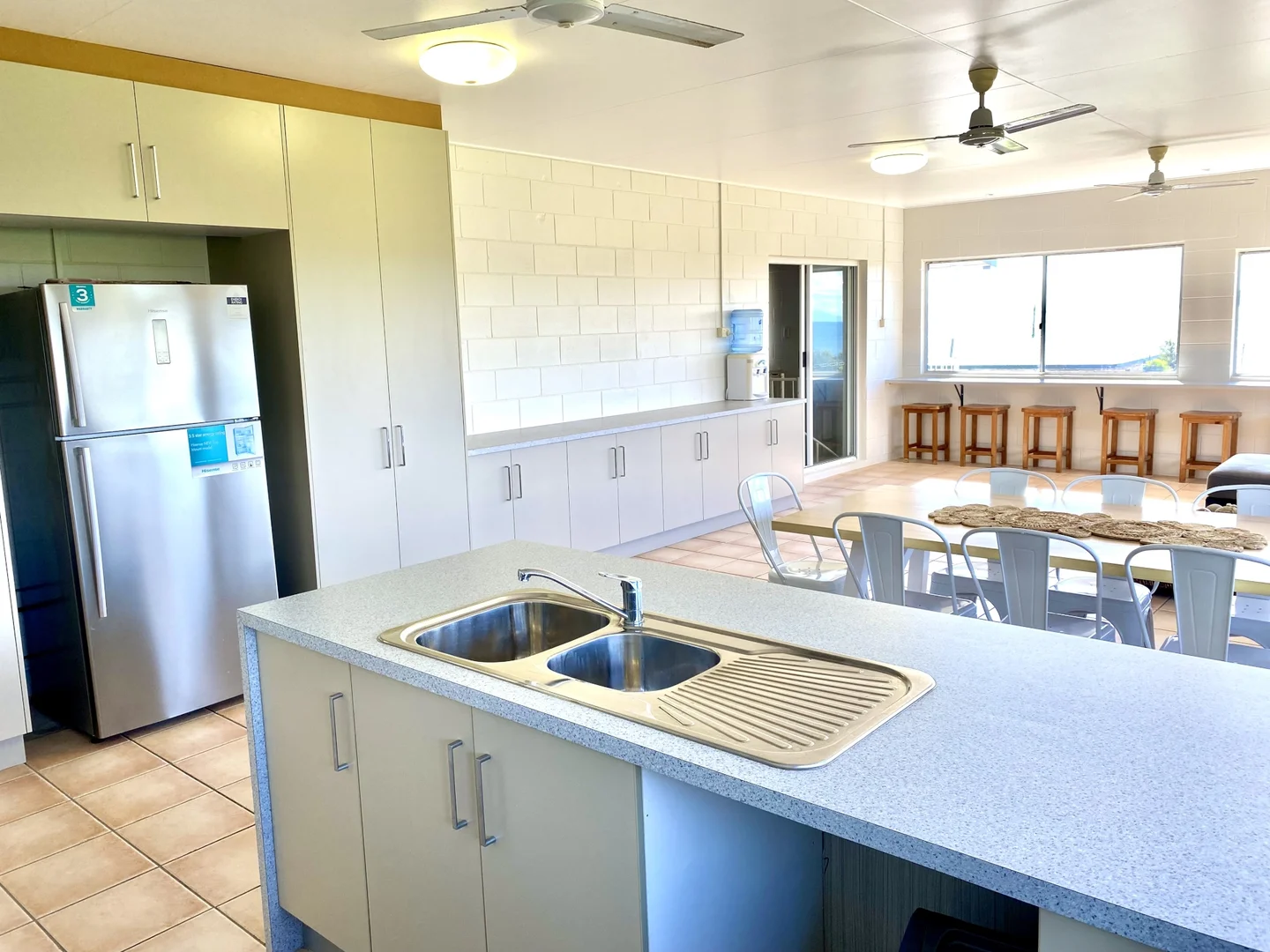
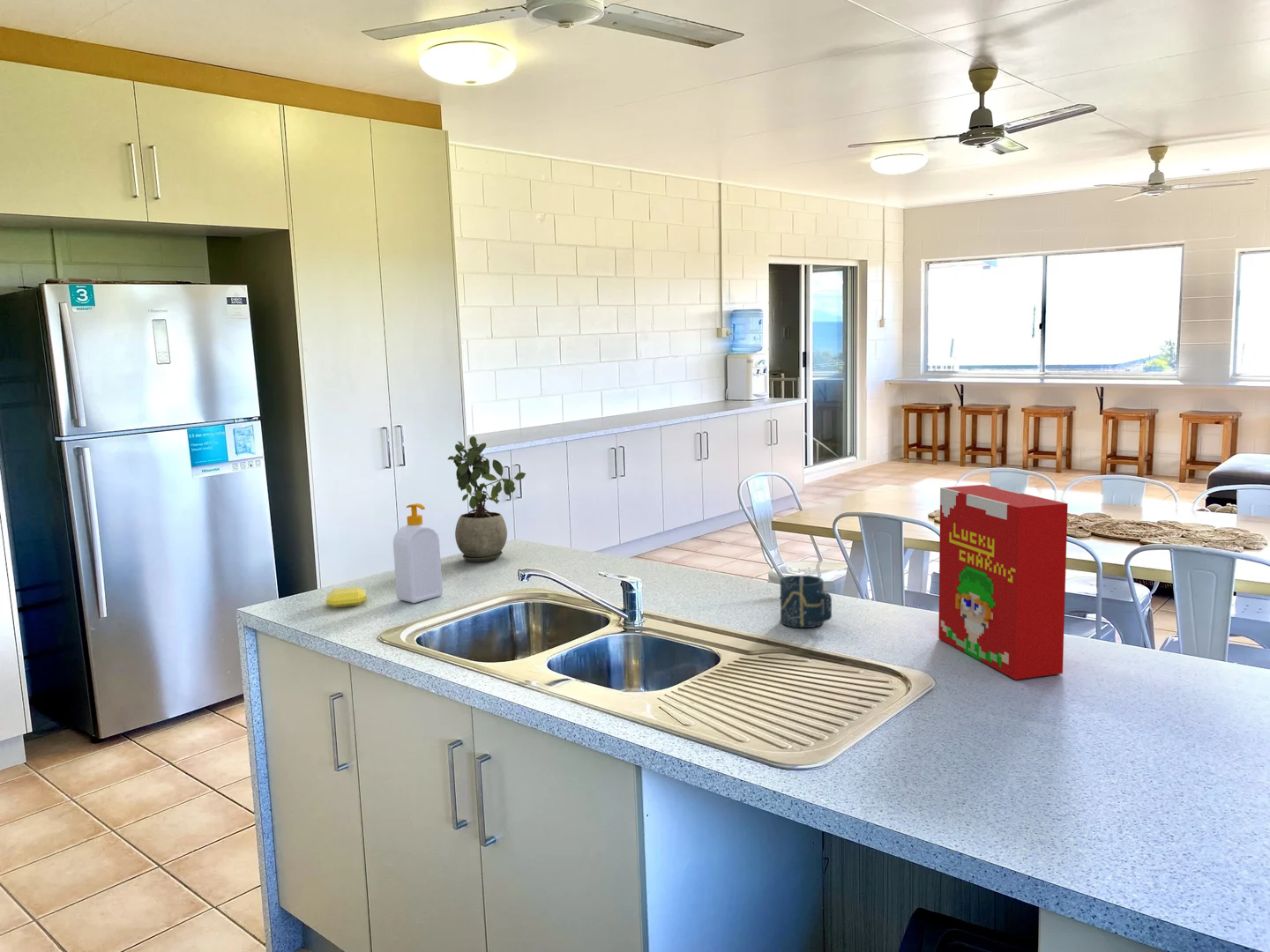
+ potted plant (487, 498)
+ soap bar (346, 597)
+ cereal box (997, 576)
+ soap bottle (417, 551)
+ cup (807, 602)
